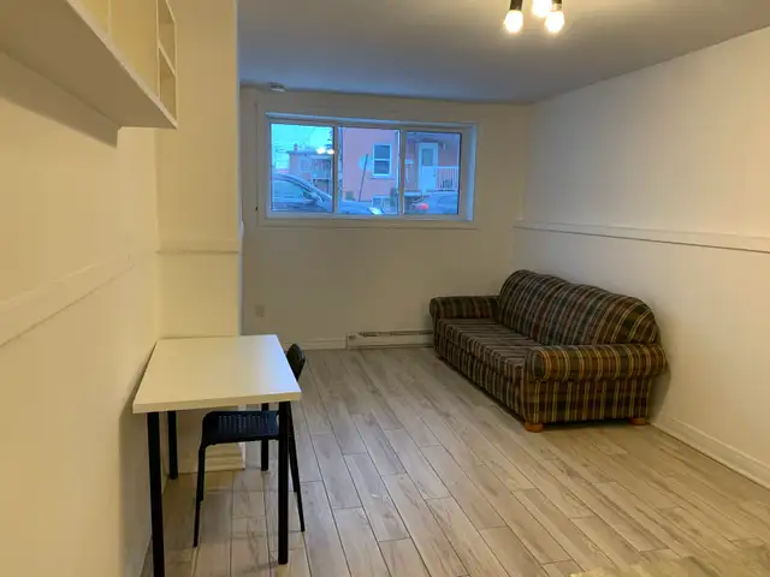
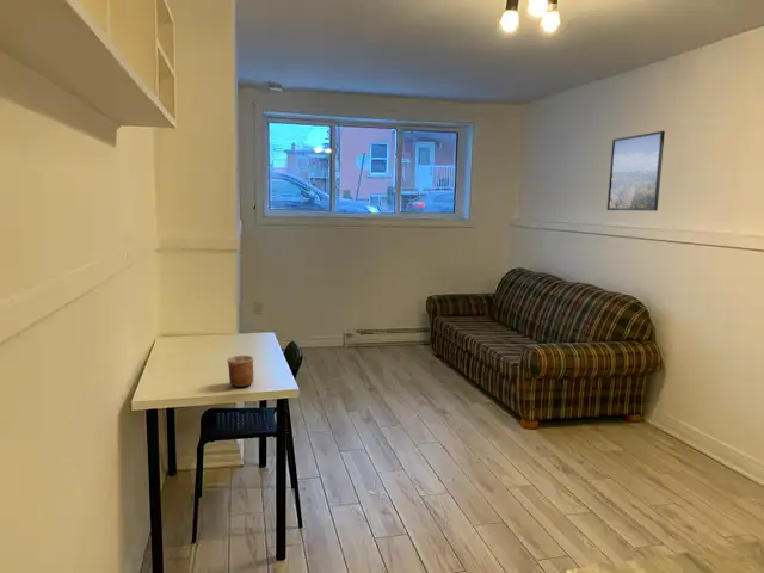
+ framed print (633, 173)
+ cup (240, 371)
